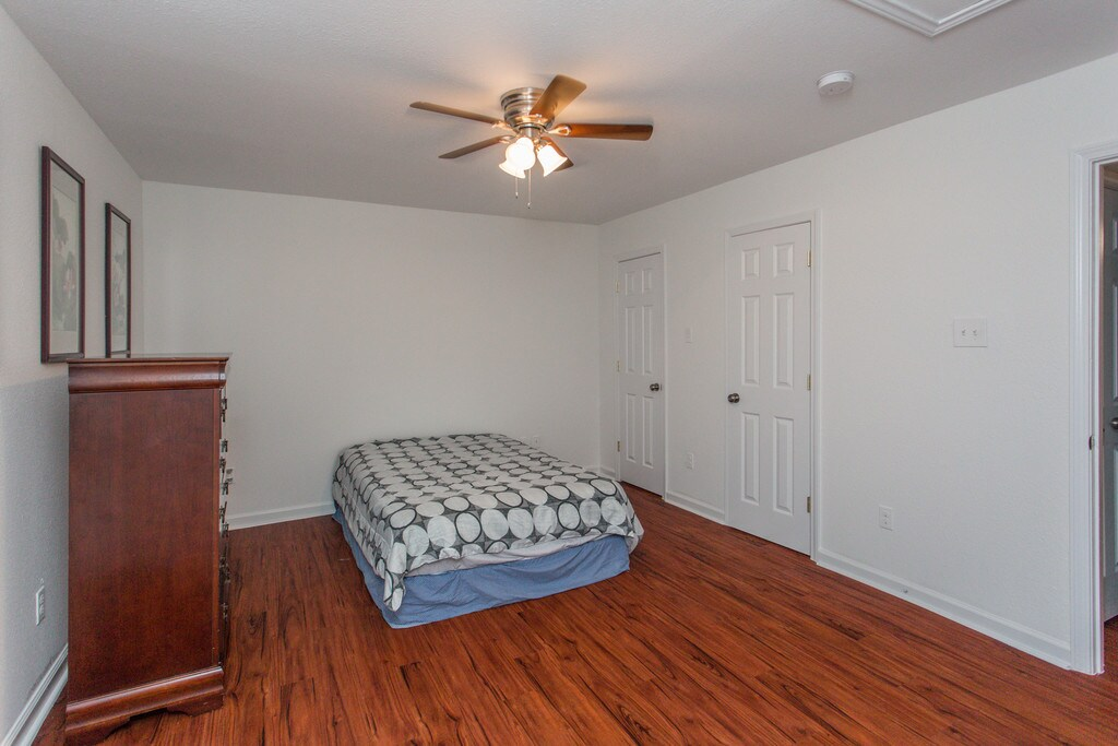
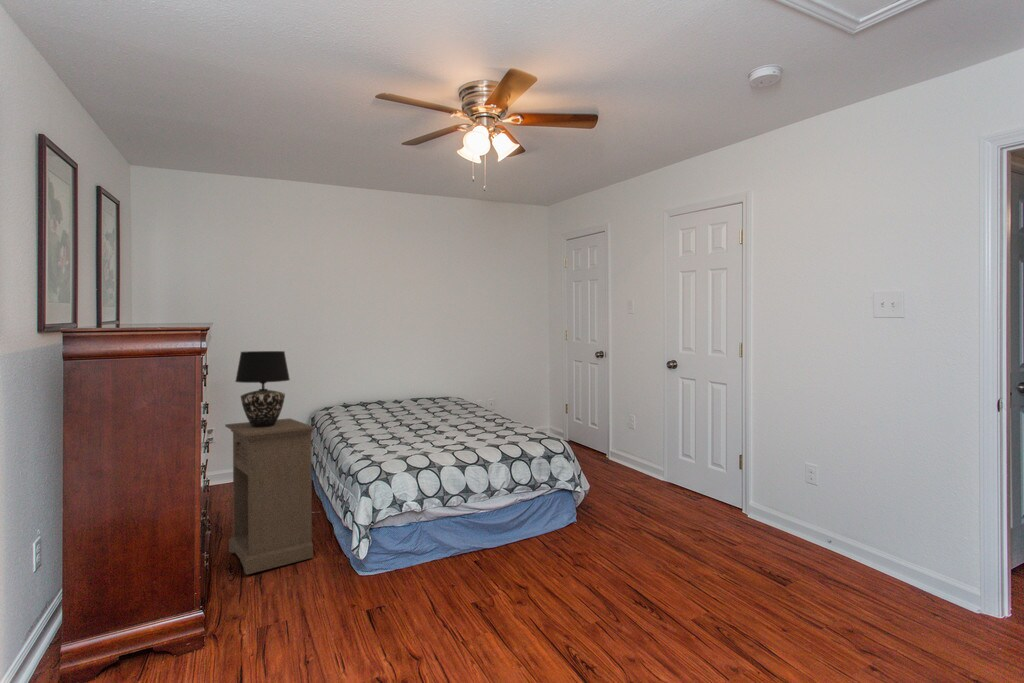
+ nightstand (269, 490)
+ table lamp (263, 388)
